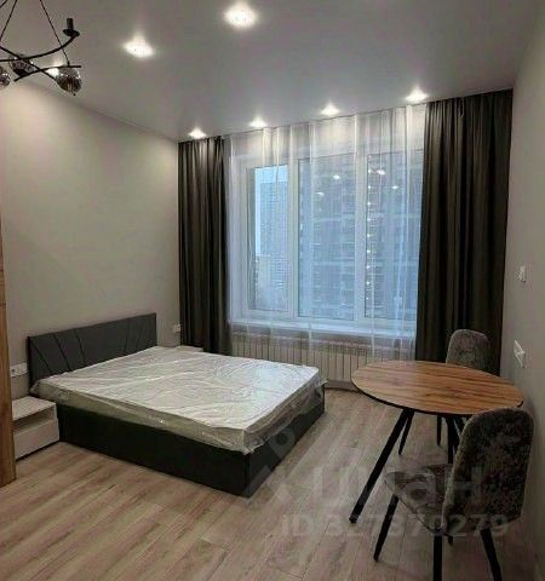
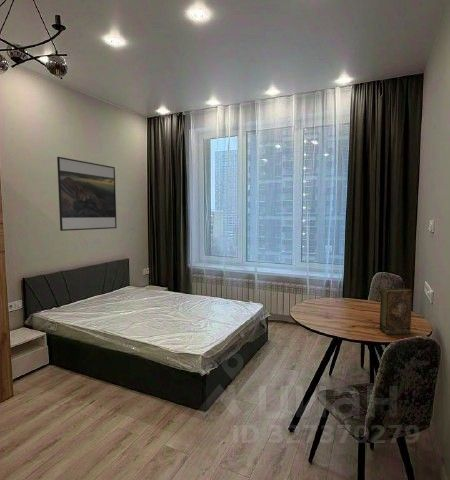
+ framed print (89, 196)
+ book (396, 311)
